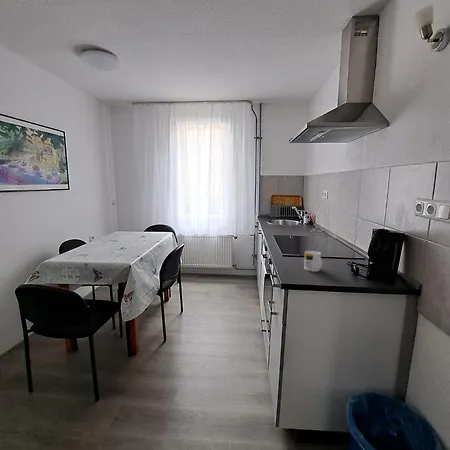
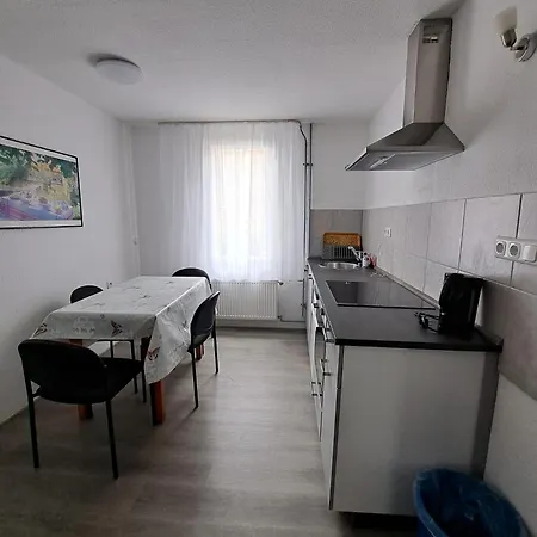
- mug (314, 261)
